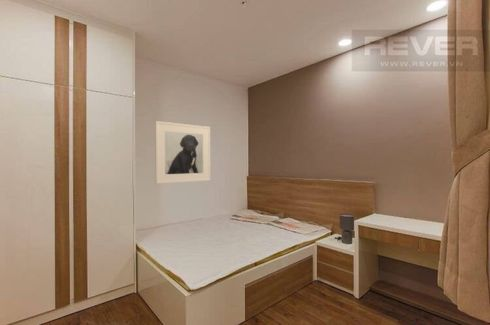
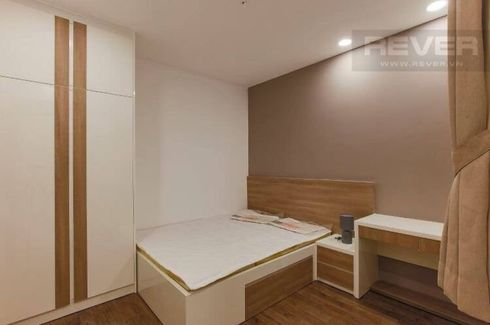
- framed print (184, 153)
